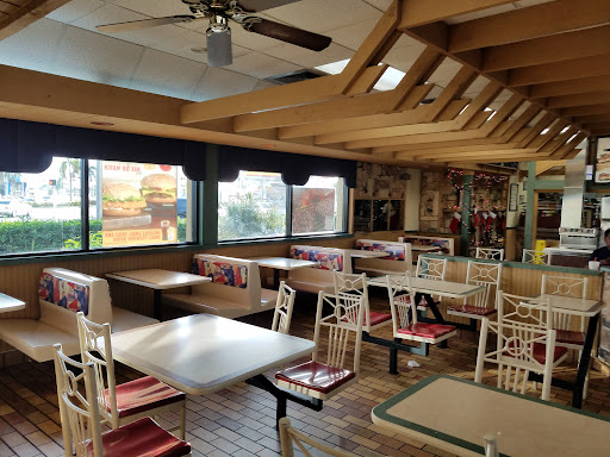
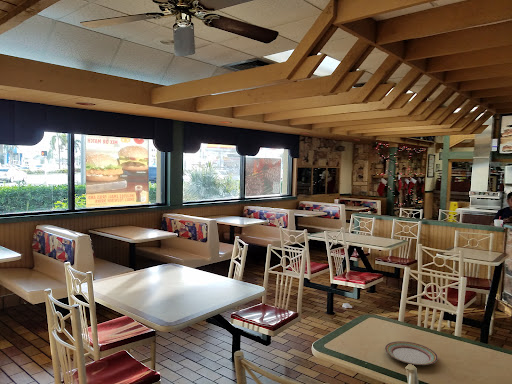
+ plate (410, 354)
